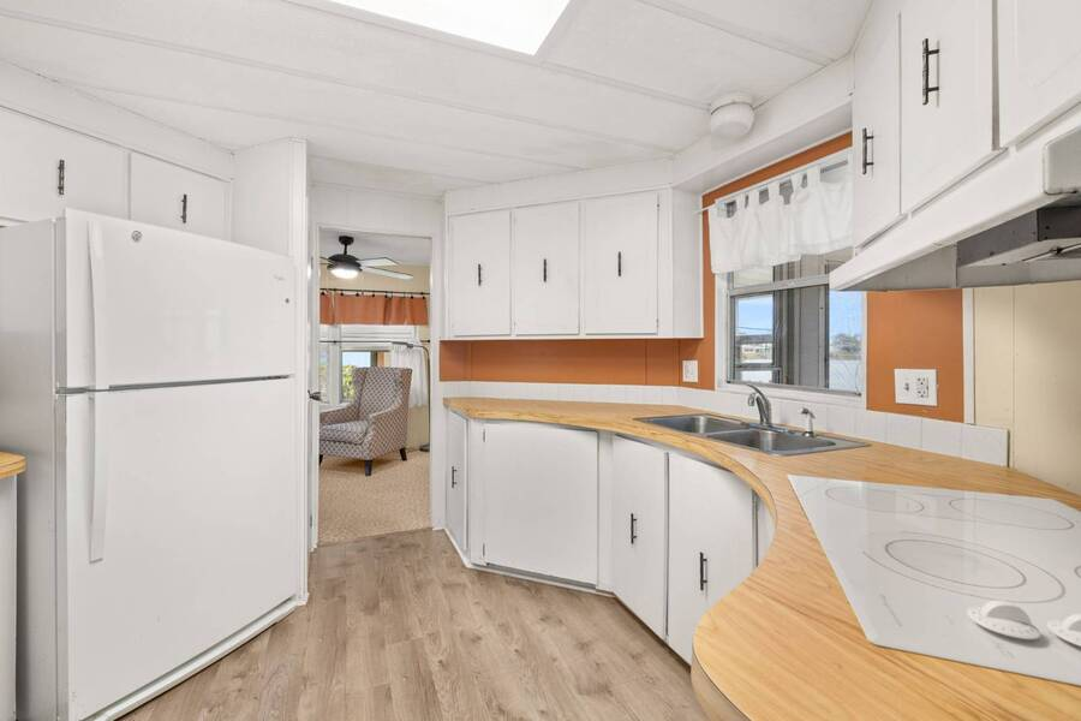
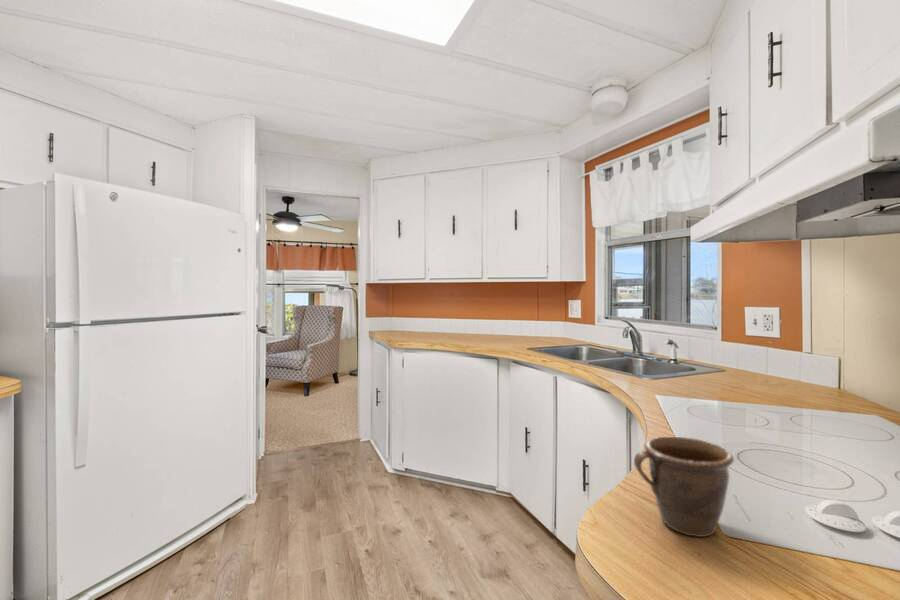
+ mug (680, 485)
